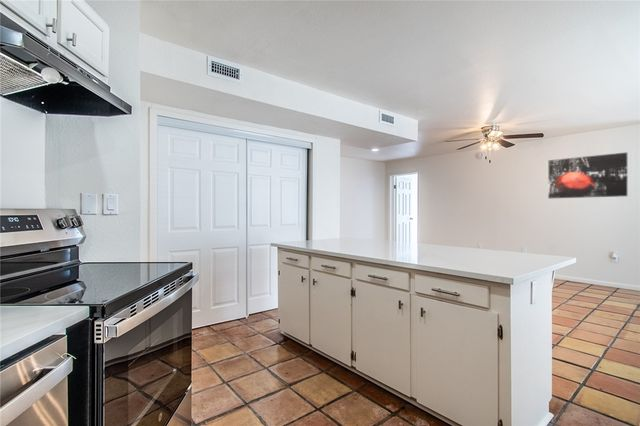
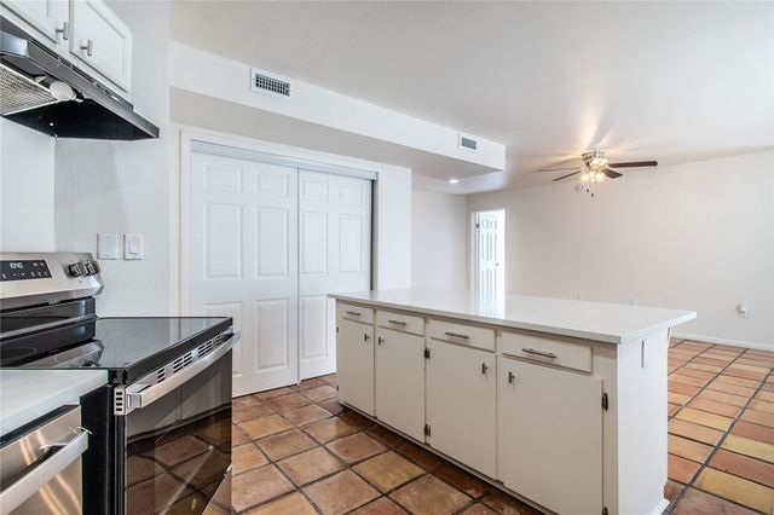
- wall art (585, 177)
